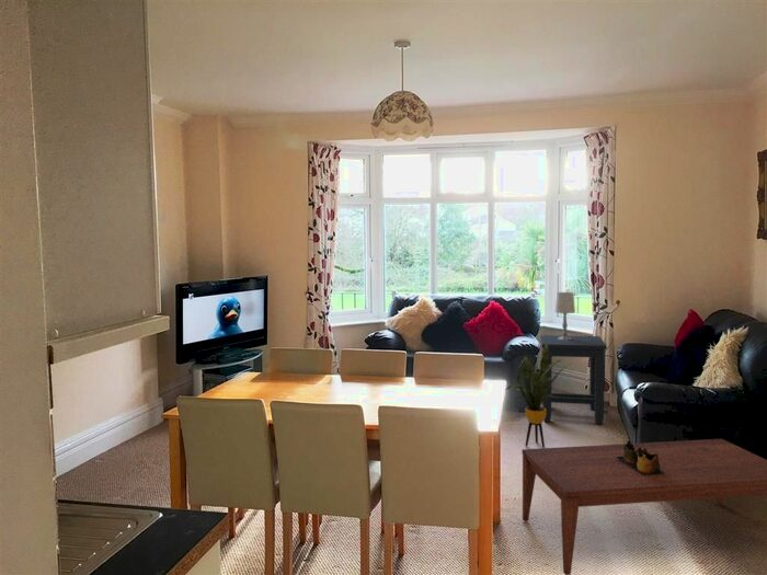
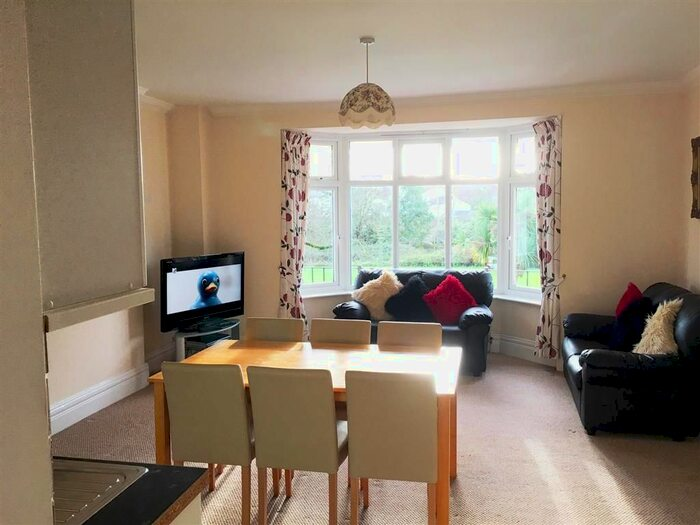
- house plant (540, 396)
- table lamp (564, 315)
- side table (570, 393)
- coffee table (652, 499)
- decorative bowl (640, 456)
